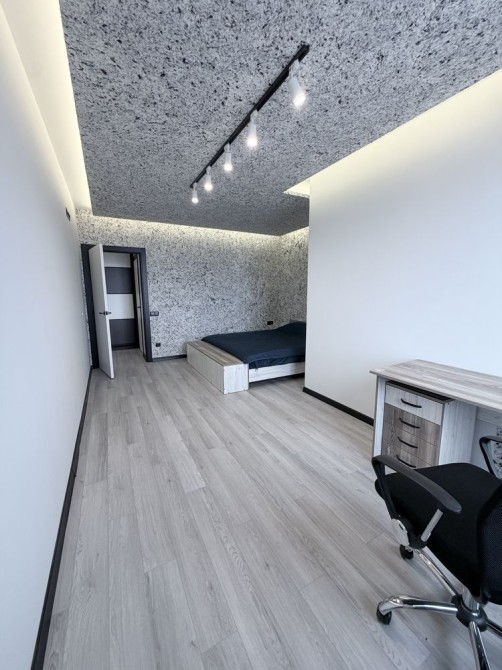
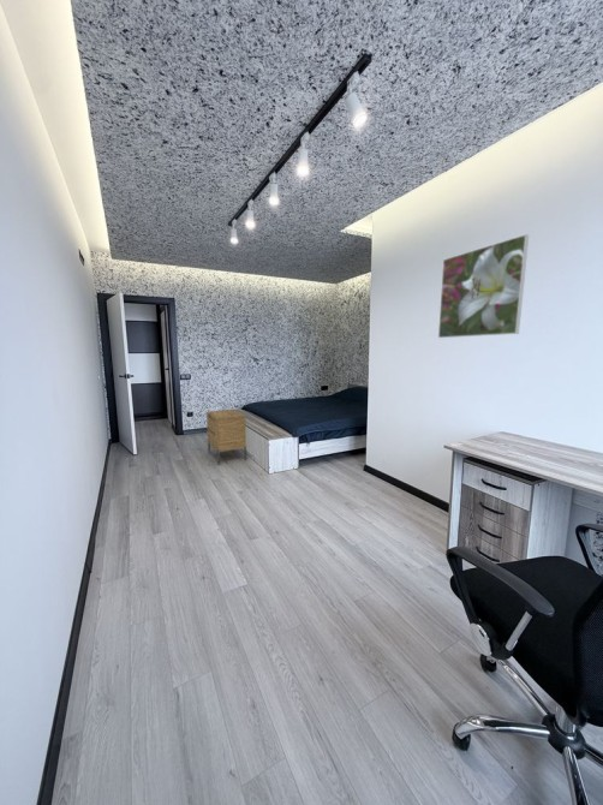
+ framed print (477, 293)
+ nightstand (226, 435)
